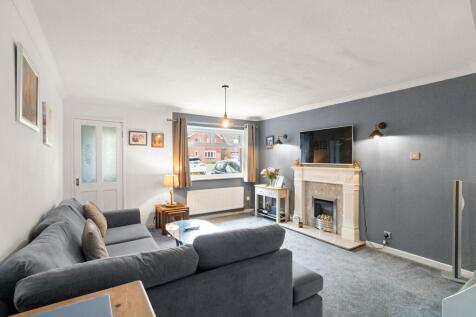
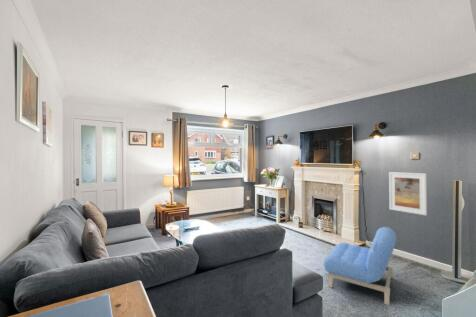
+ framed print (406, 192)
+ armchair (360, 254)
